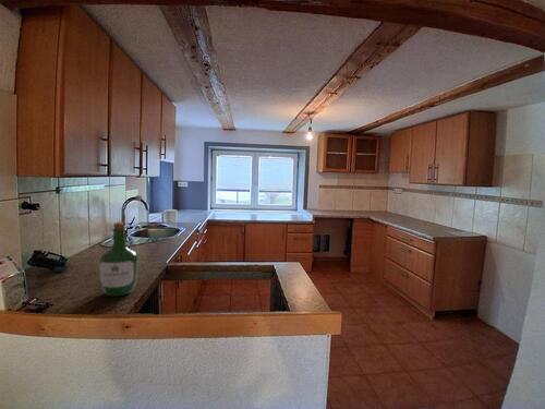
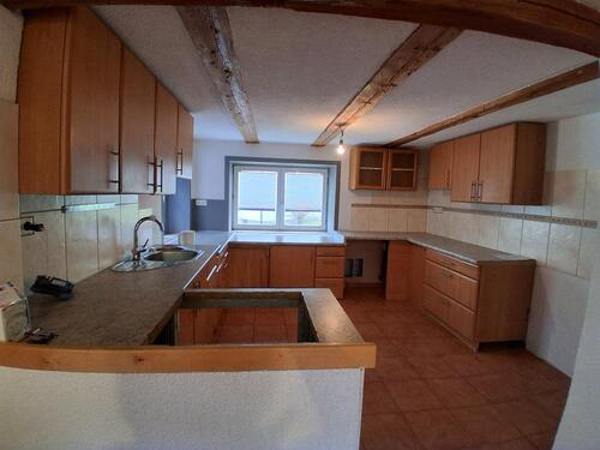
- wine bottle (119, 257)
